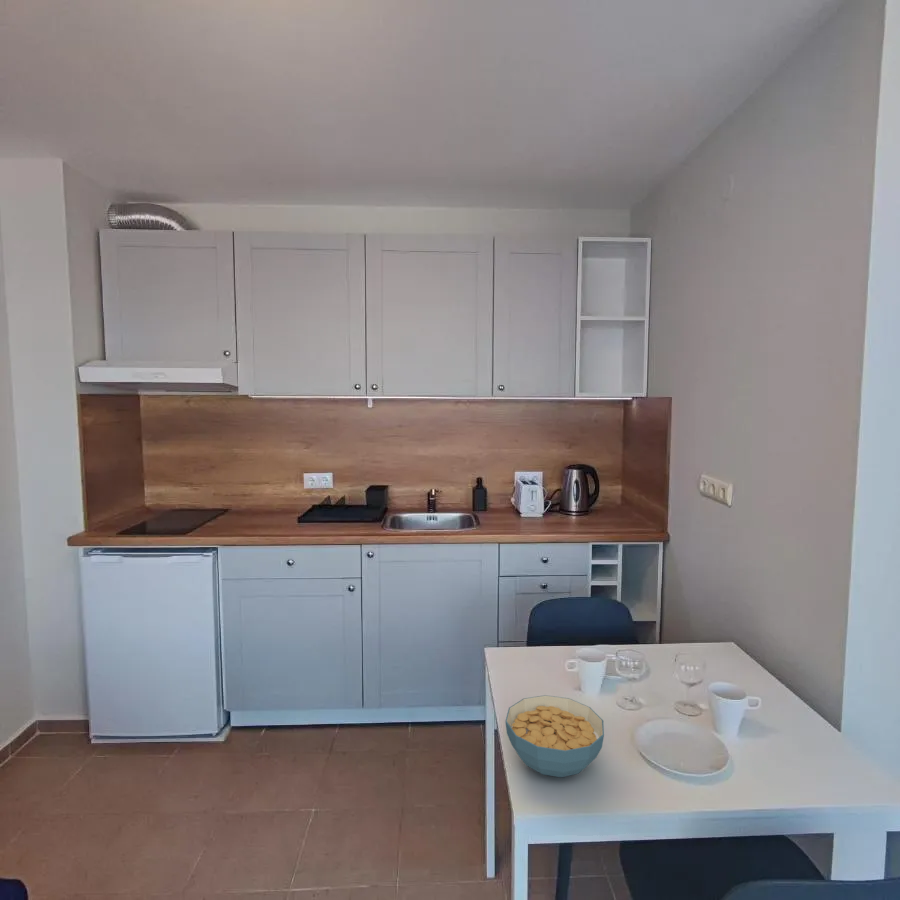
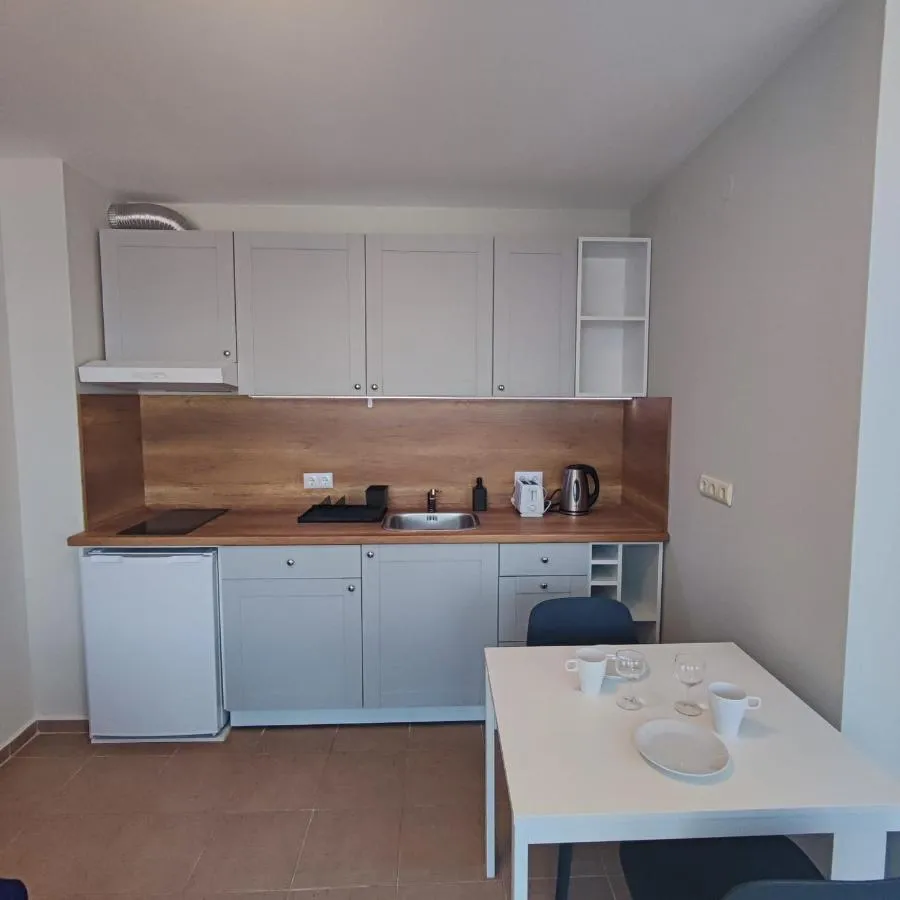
- cereal bowl (553, 743)
